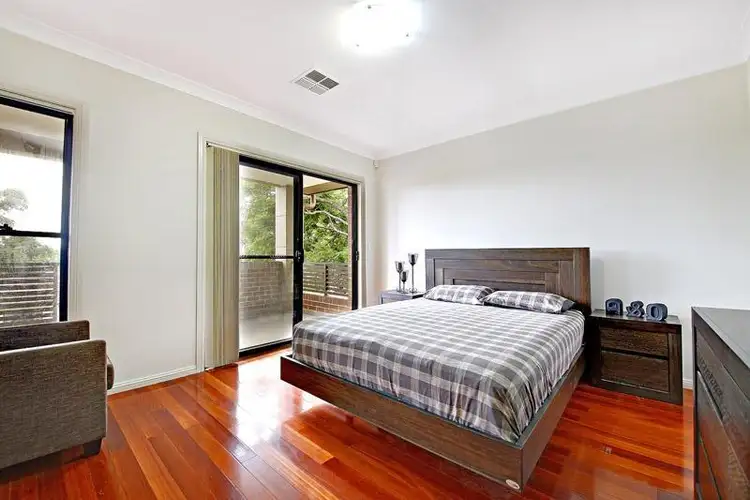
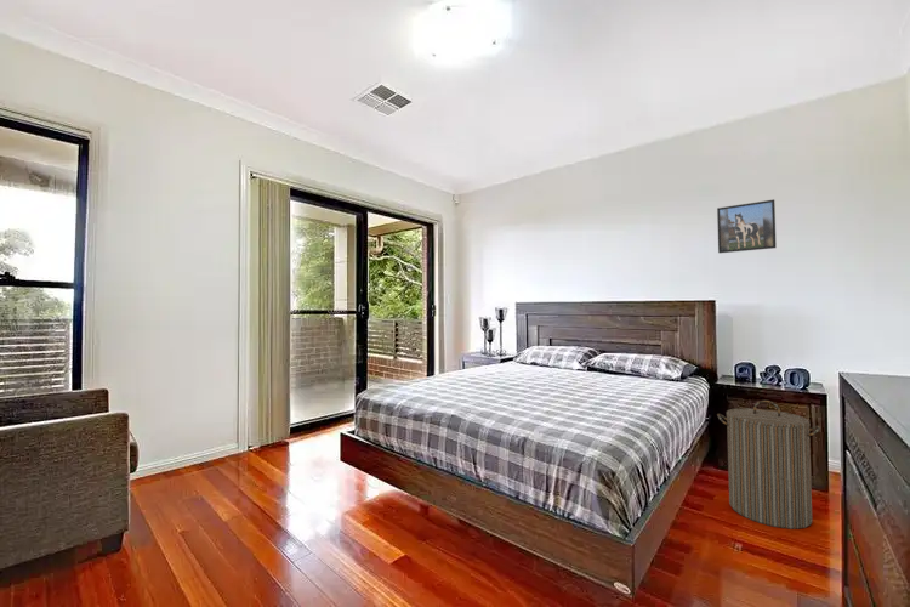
+ laundry hamper (767, 455)
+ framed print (745, 227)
